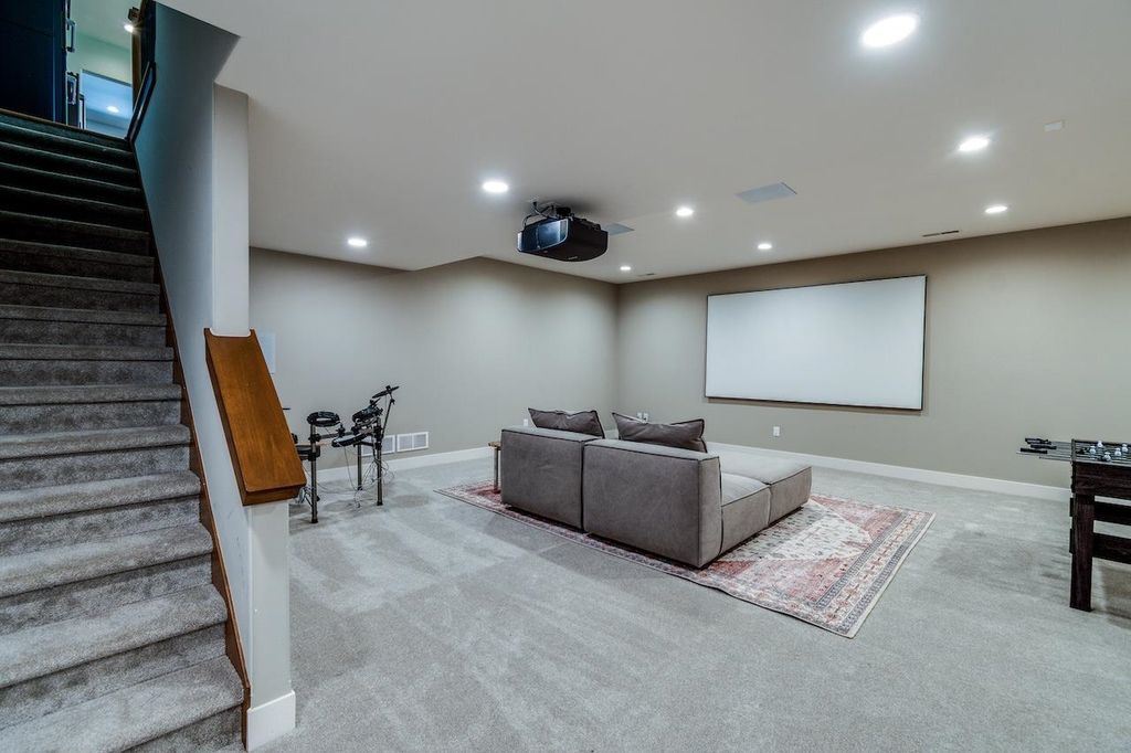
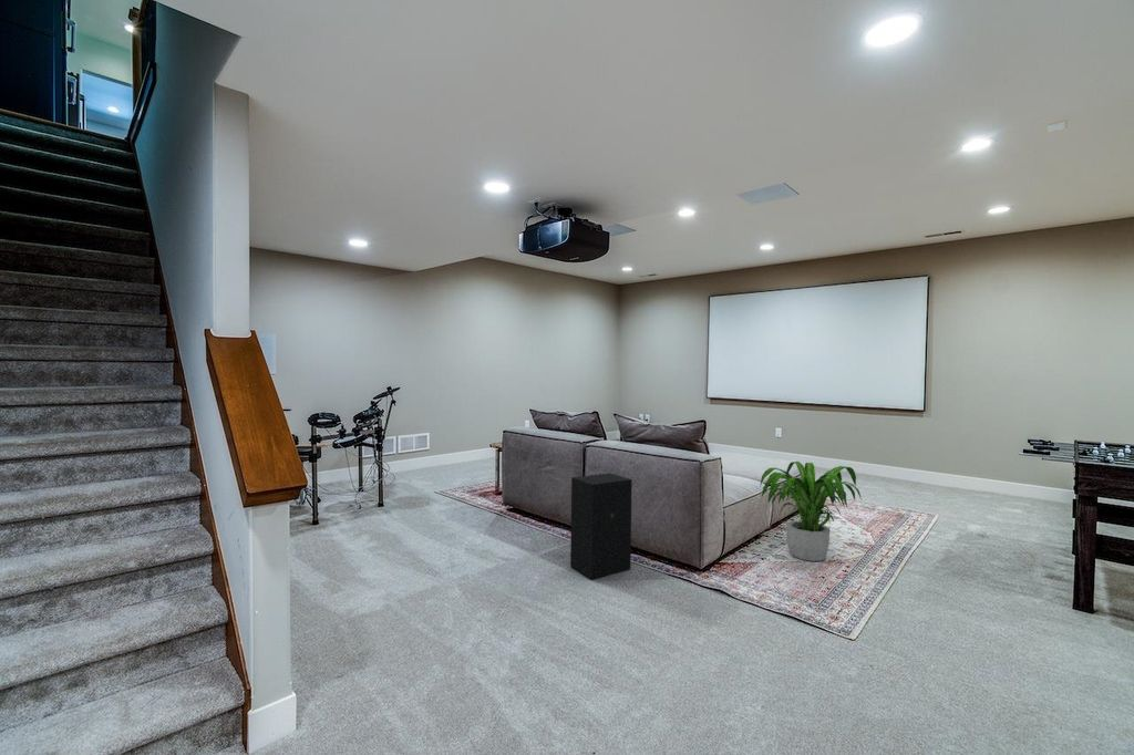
+ speaker (600, 523)
+ potted plant (811, 509)
